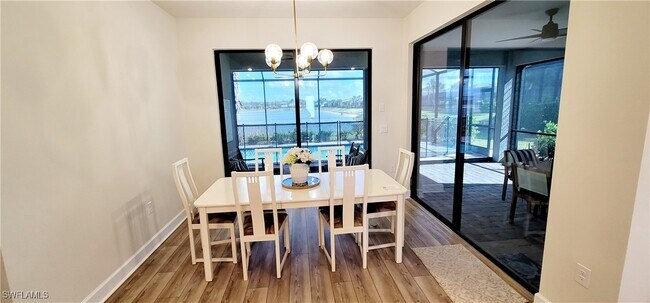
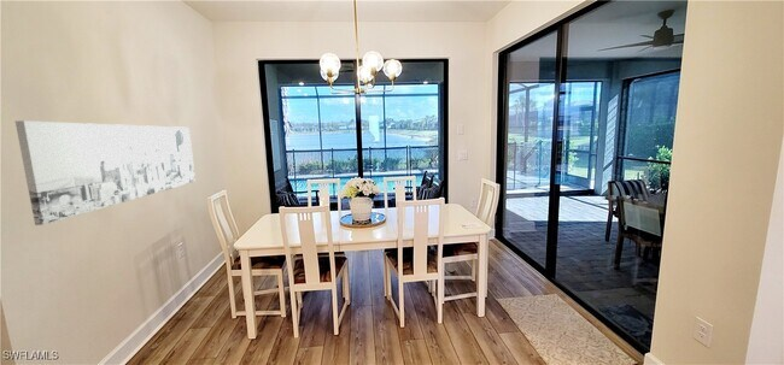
+ wall art (135, 161)
